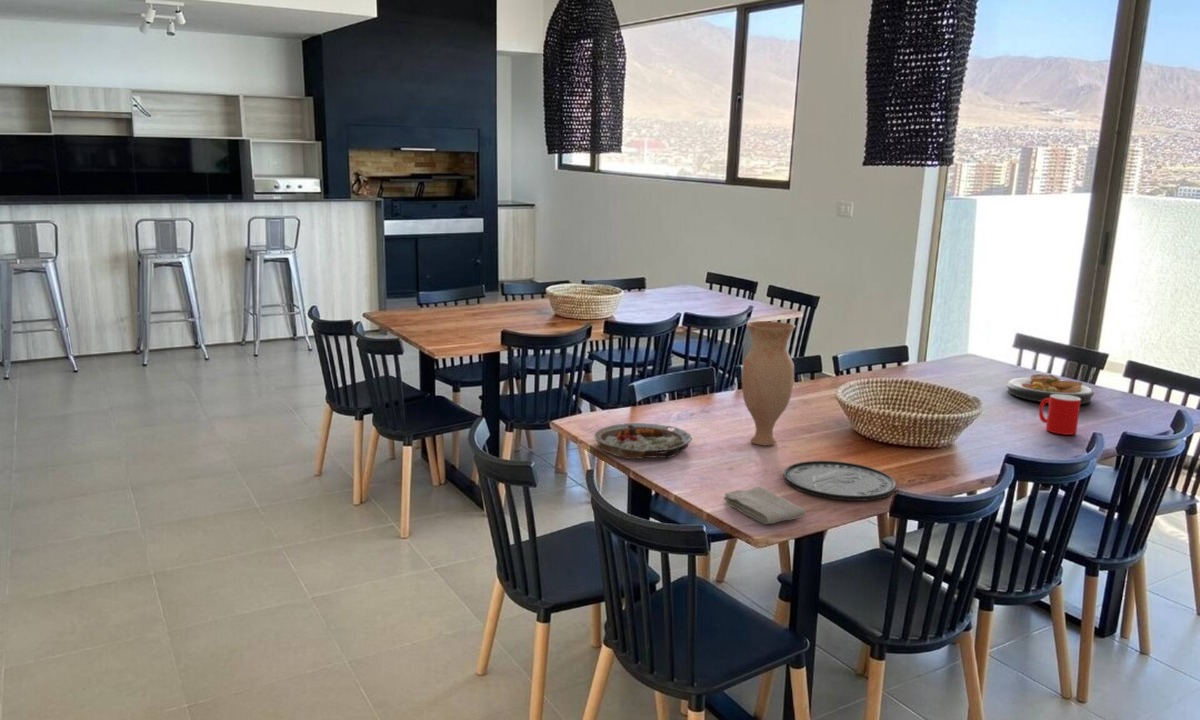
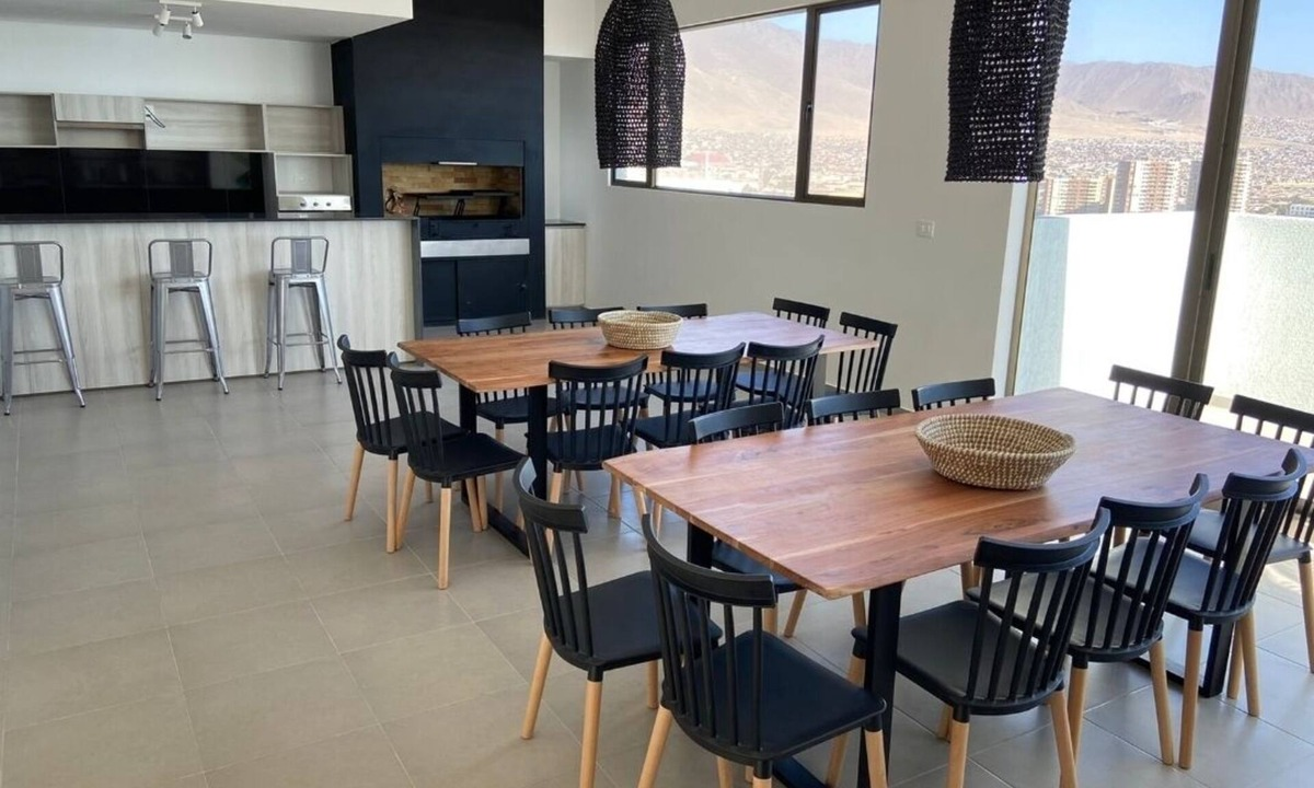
- plate (642, 436)
- cup (1057, 413)
- vase (767, 384)
- plate (1049, 387)
- washcloth (762, 504)
- plate (838, 479)
